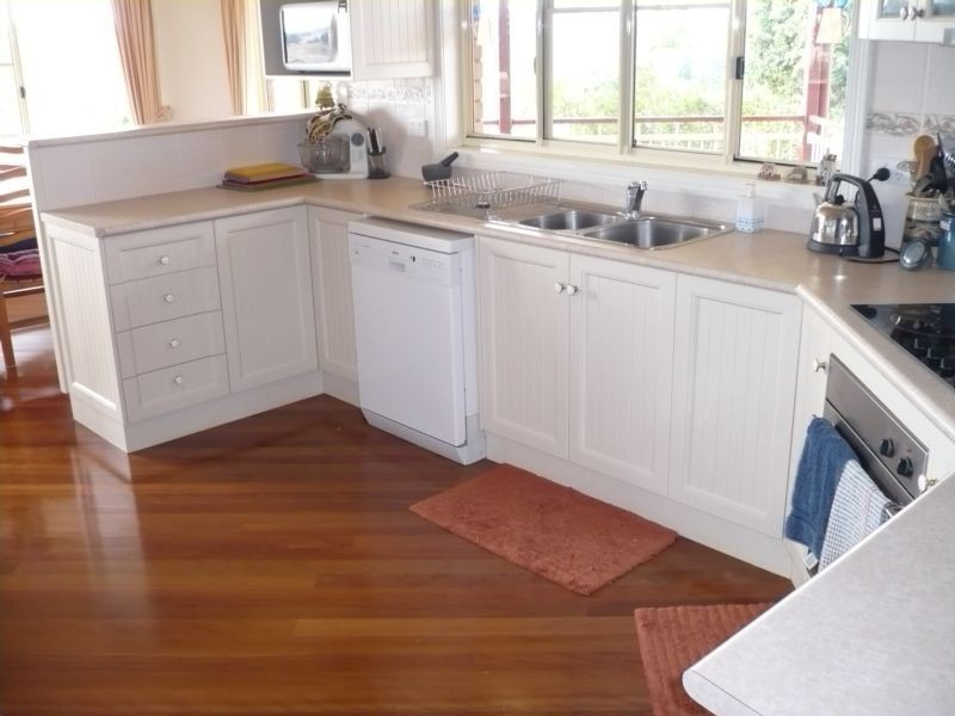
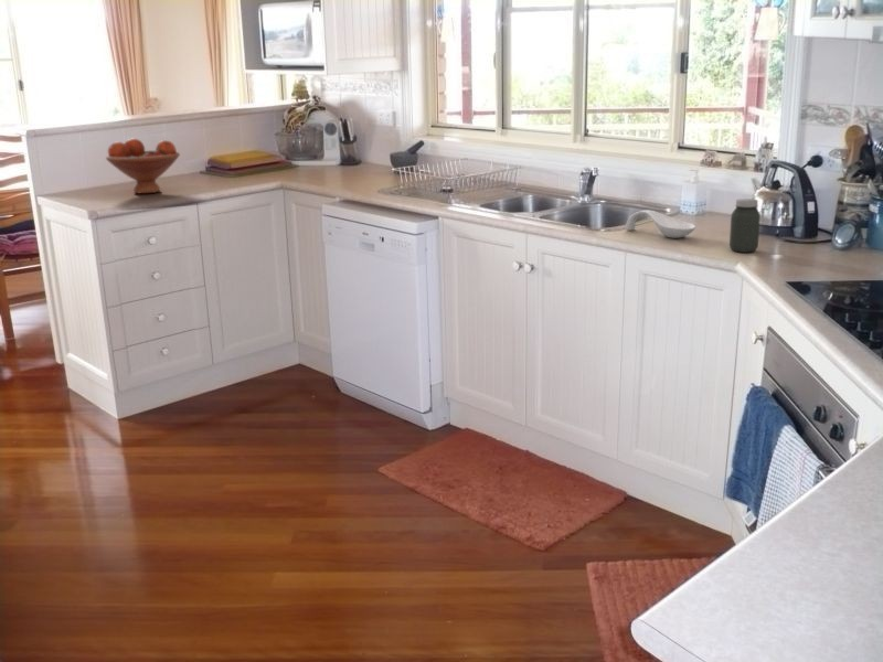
+ jar (745, 225)
+ spoon rest (659, 223)
+ fruit bowl (143, 166)
